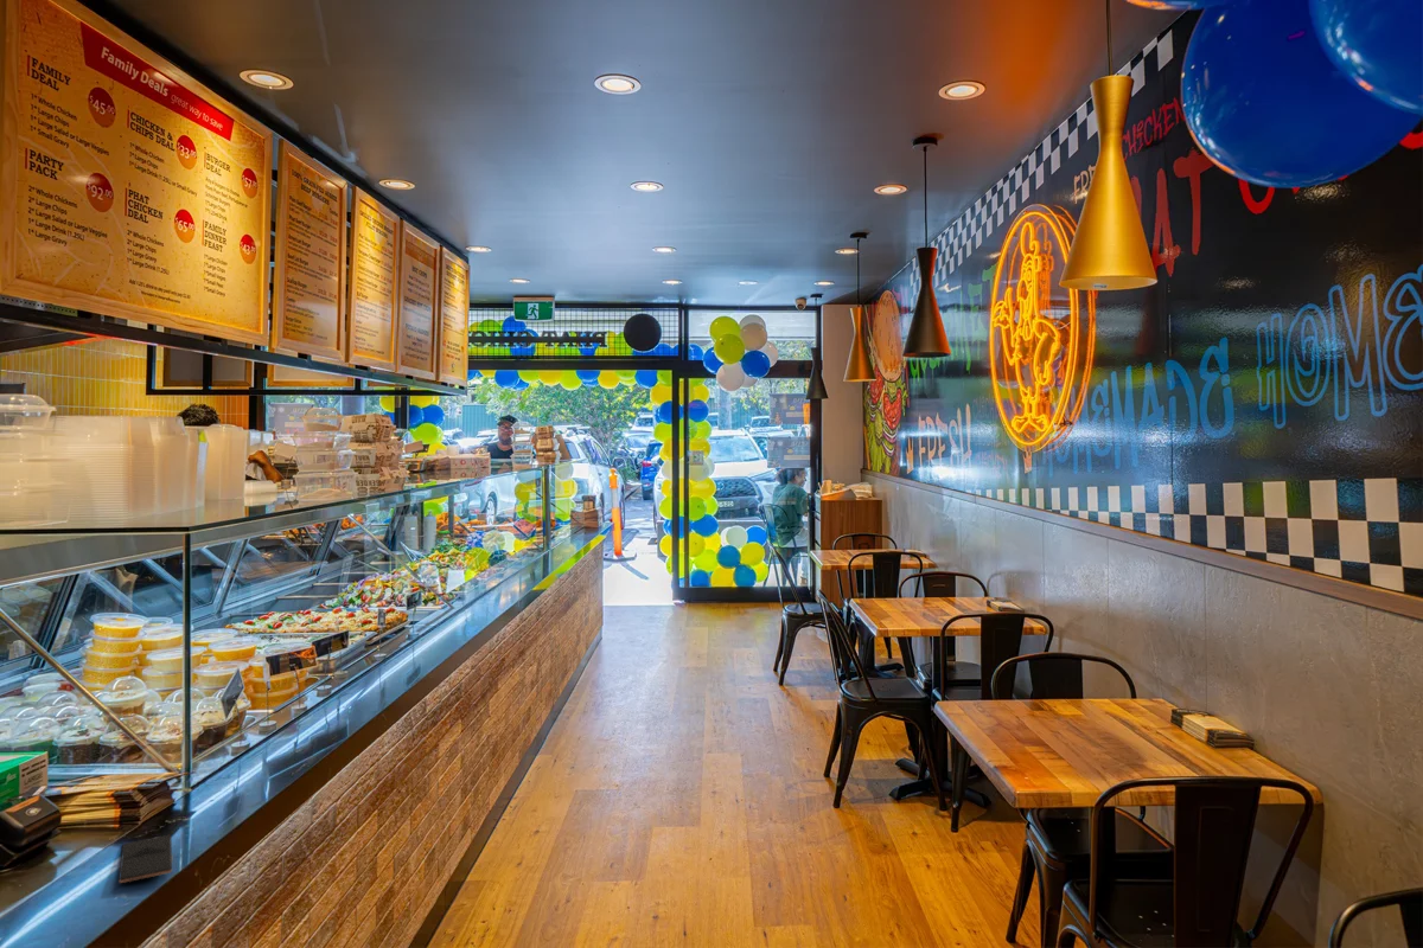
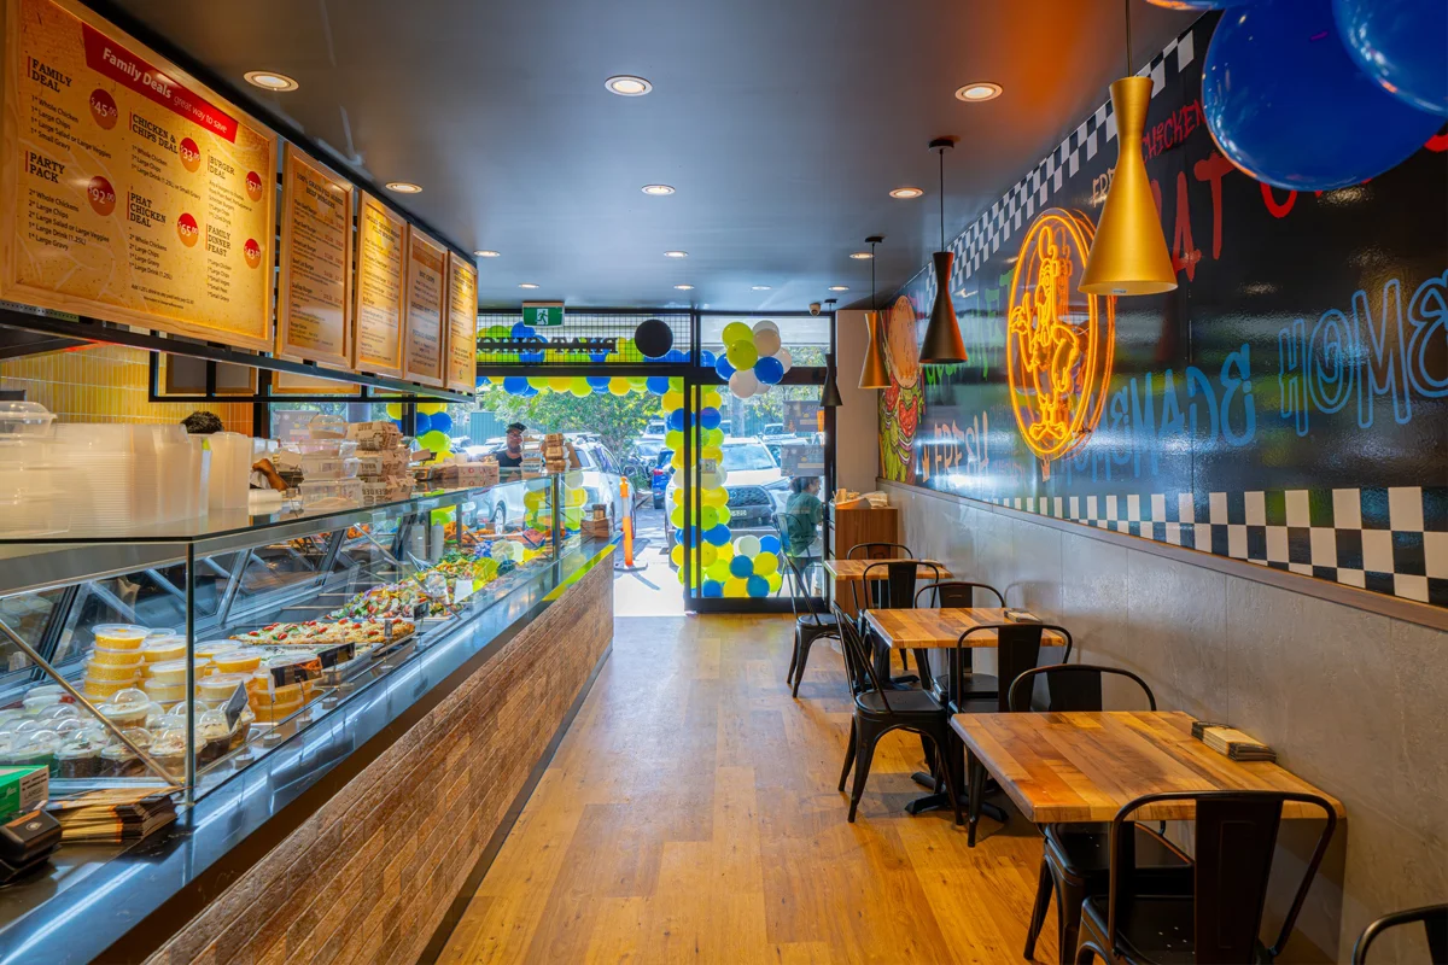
- smartphone (146, 857)
